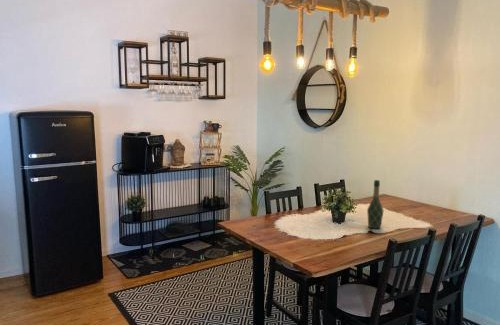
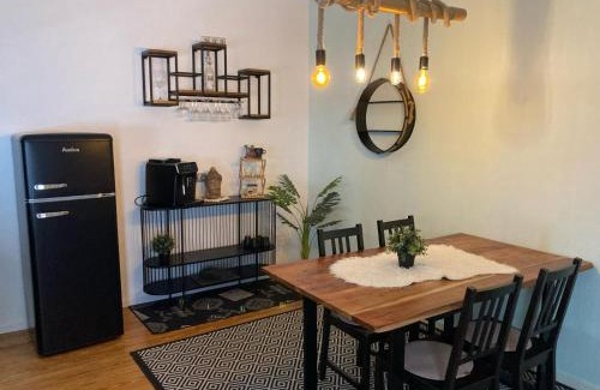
- wine bottle (375, 204)
